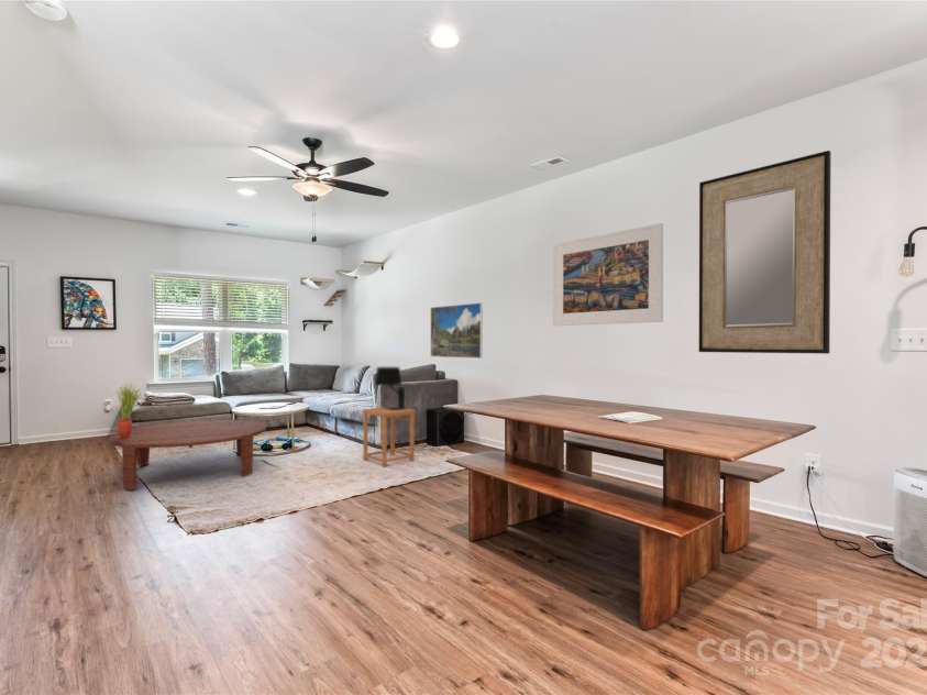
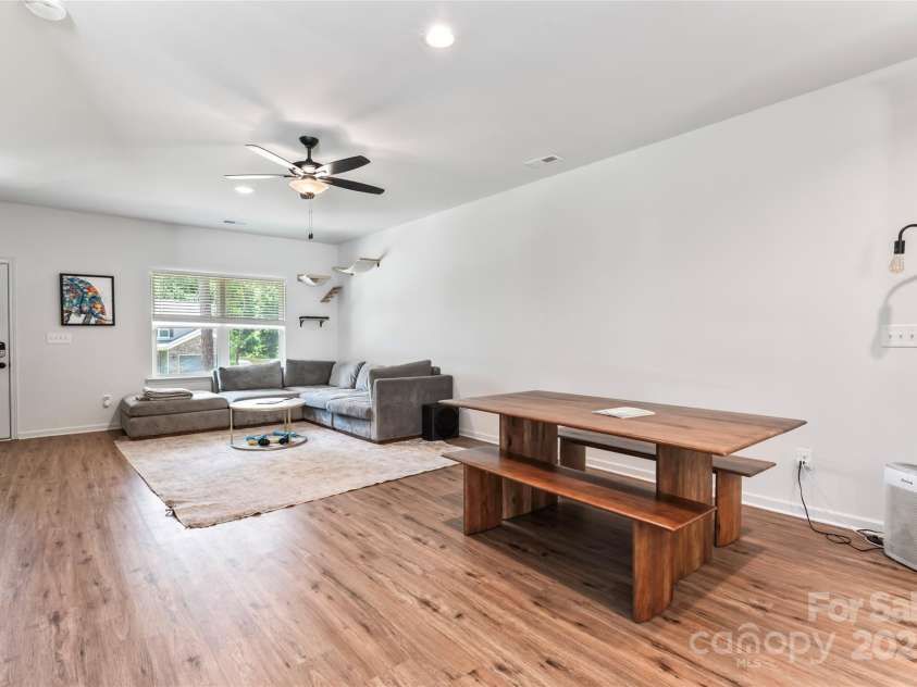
- coffee table (191, 446)
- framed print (603, 279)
- table lamp (389, 386)
- side table (390, 434)
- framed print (454, 331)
- home mirror (759, 261)
- potted plant (129, 409)
